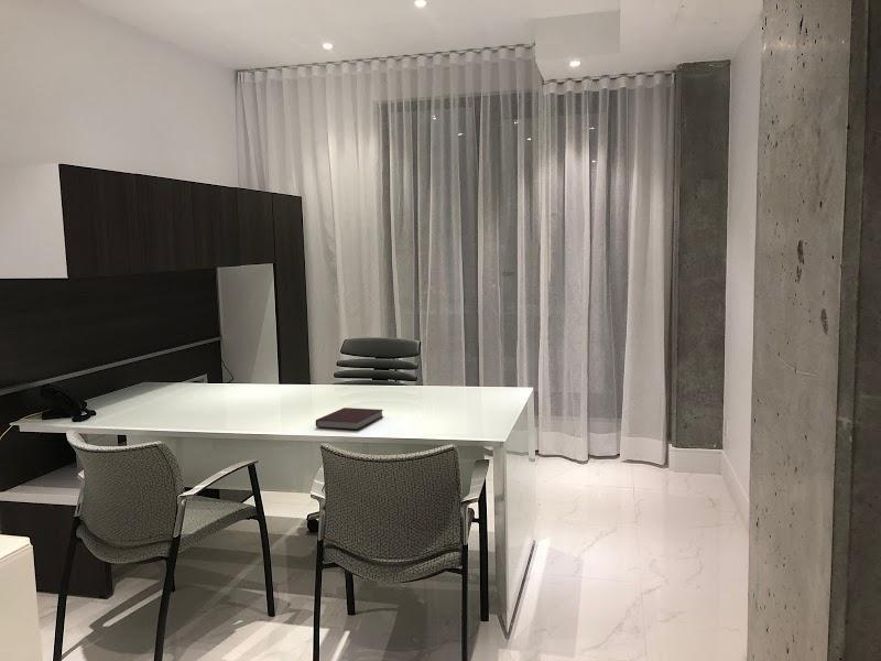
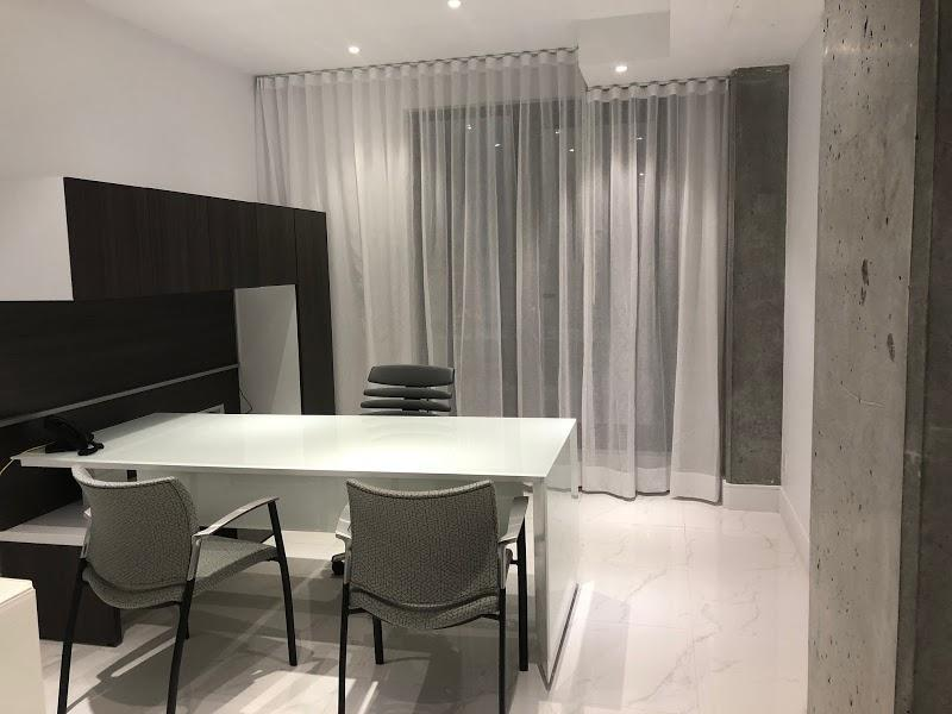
- notebook (350, 418)
